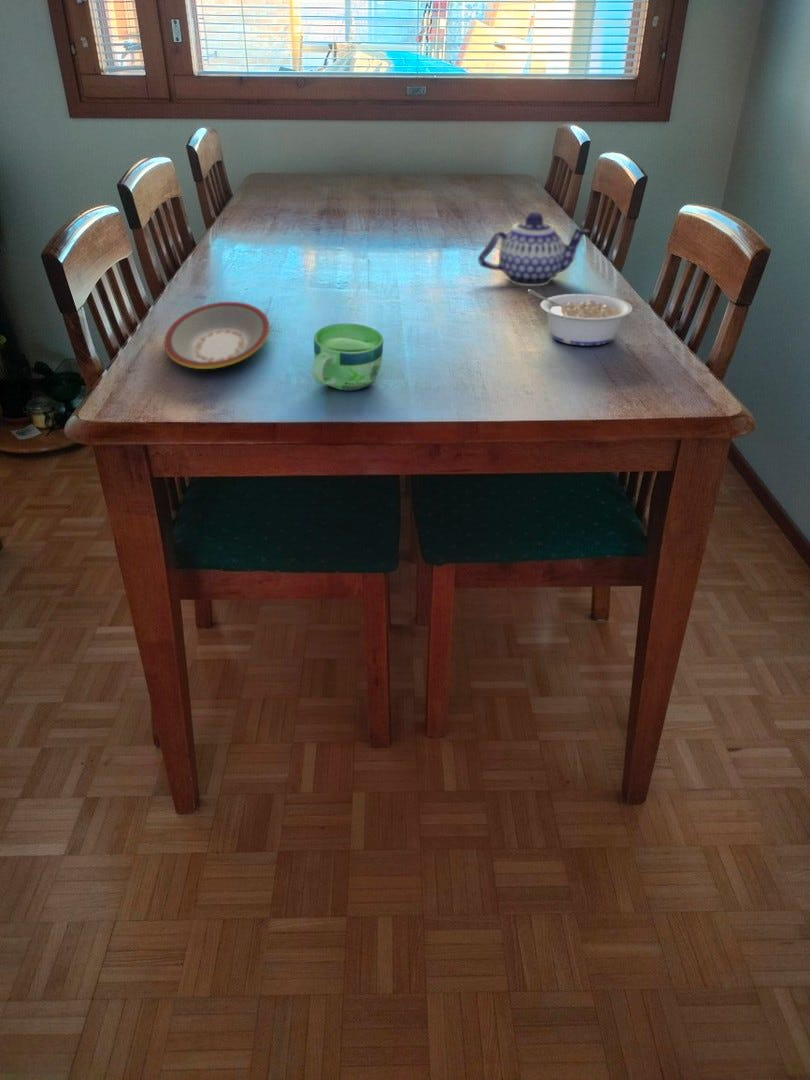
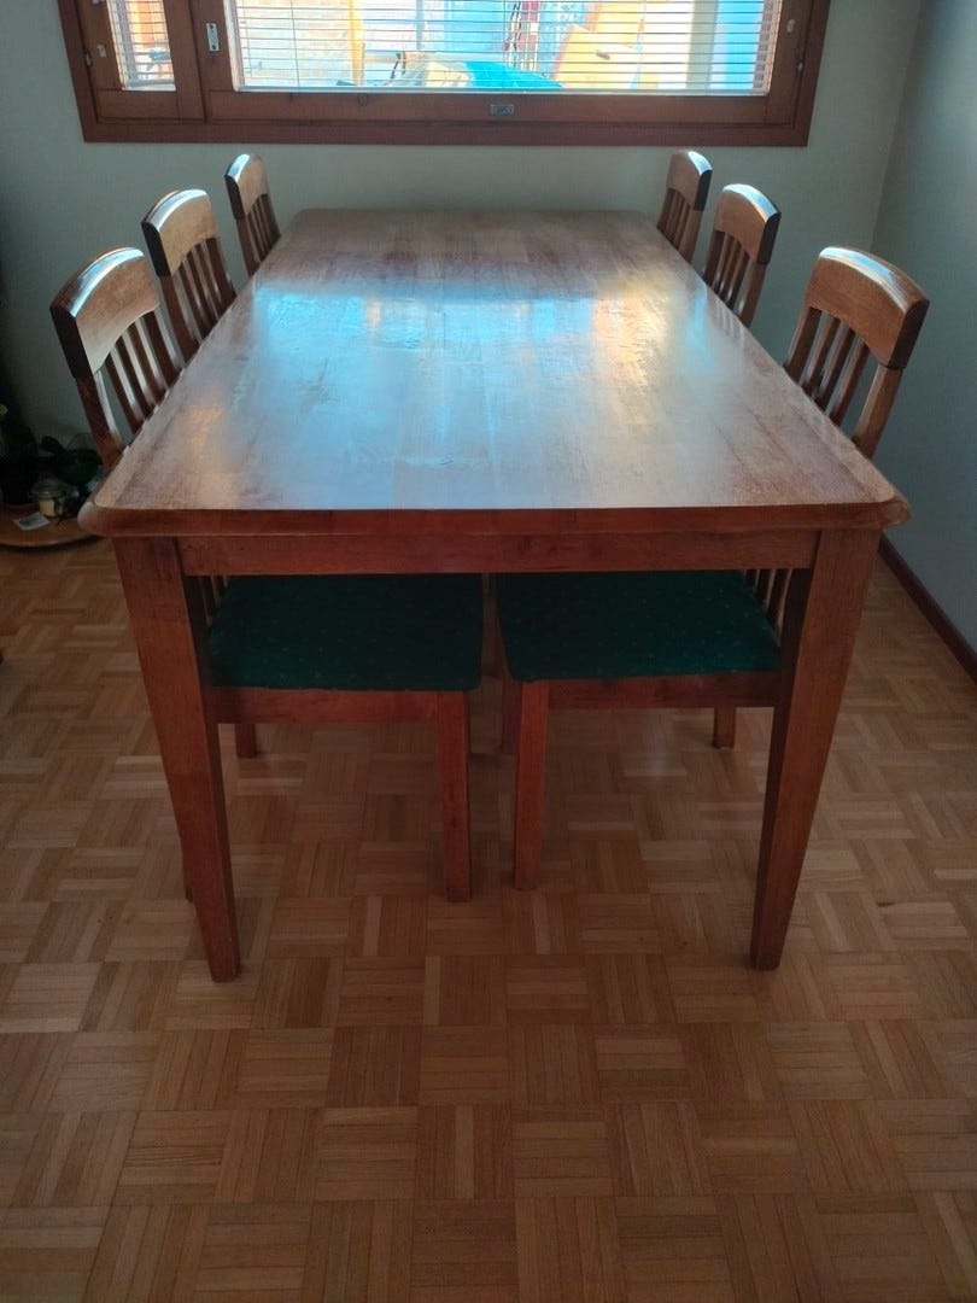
- teapot (533, 247)
- cup (345, 363)
- legume (581, 318)
- plate (219, 338)
